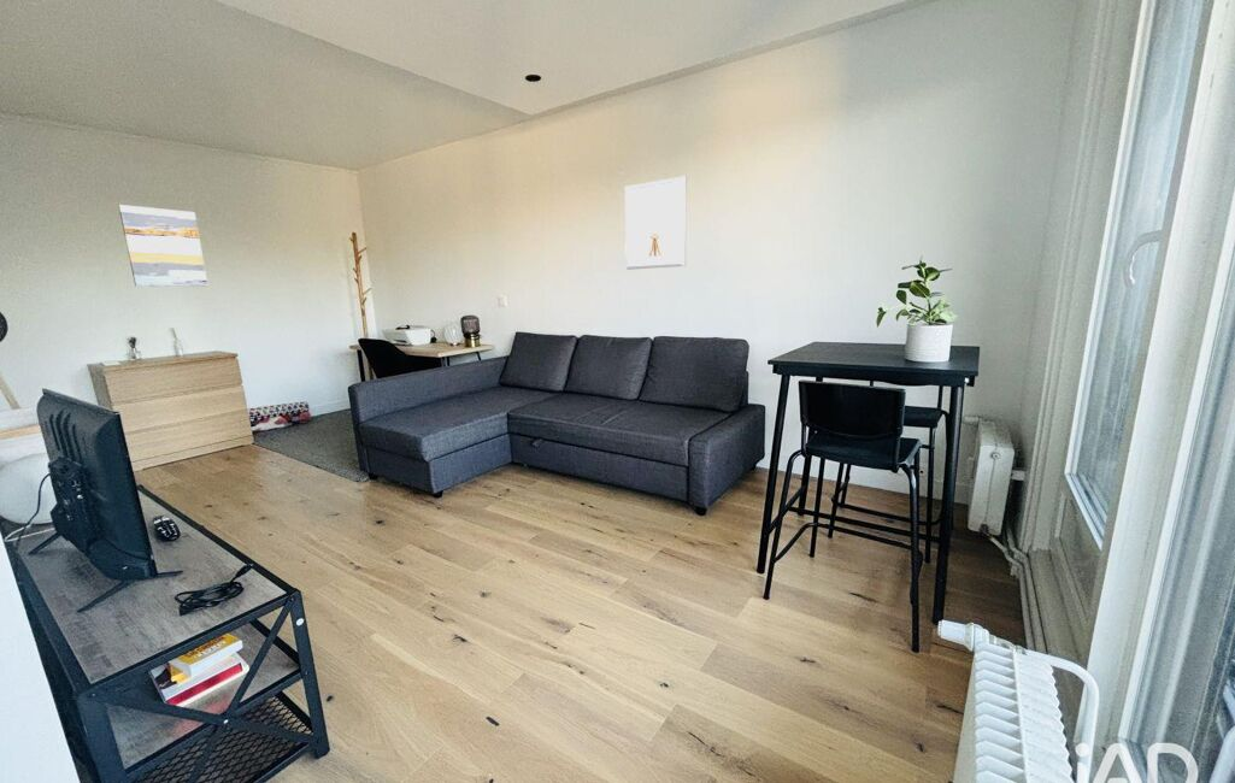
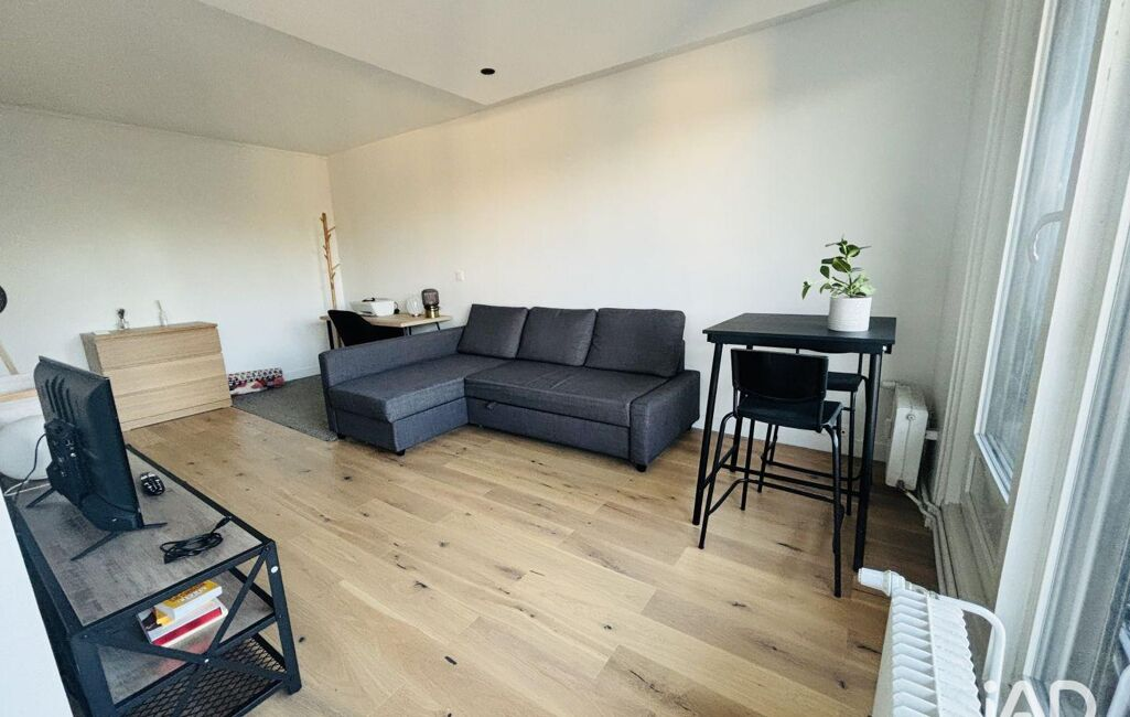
- picture frame (654, 225)
- wall art (165, 247)
